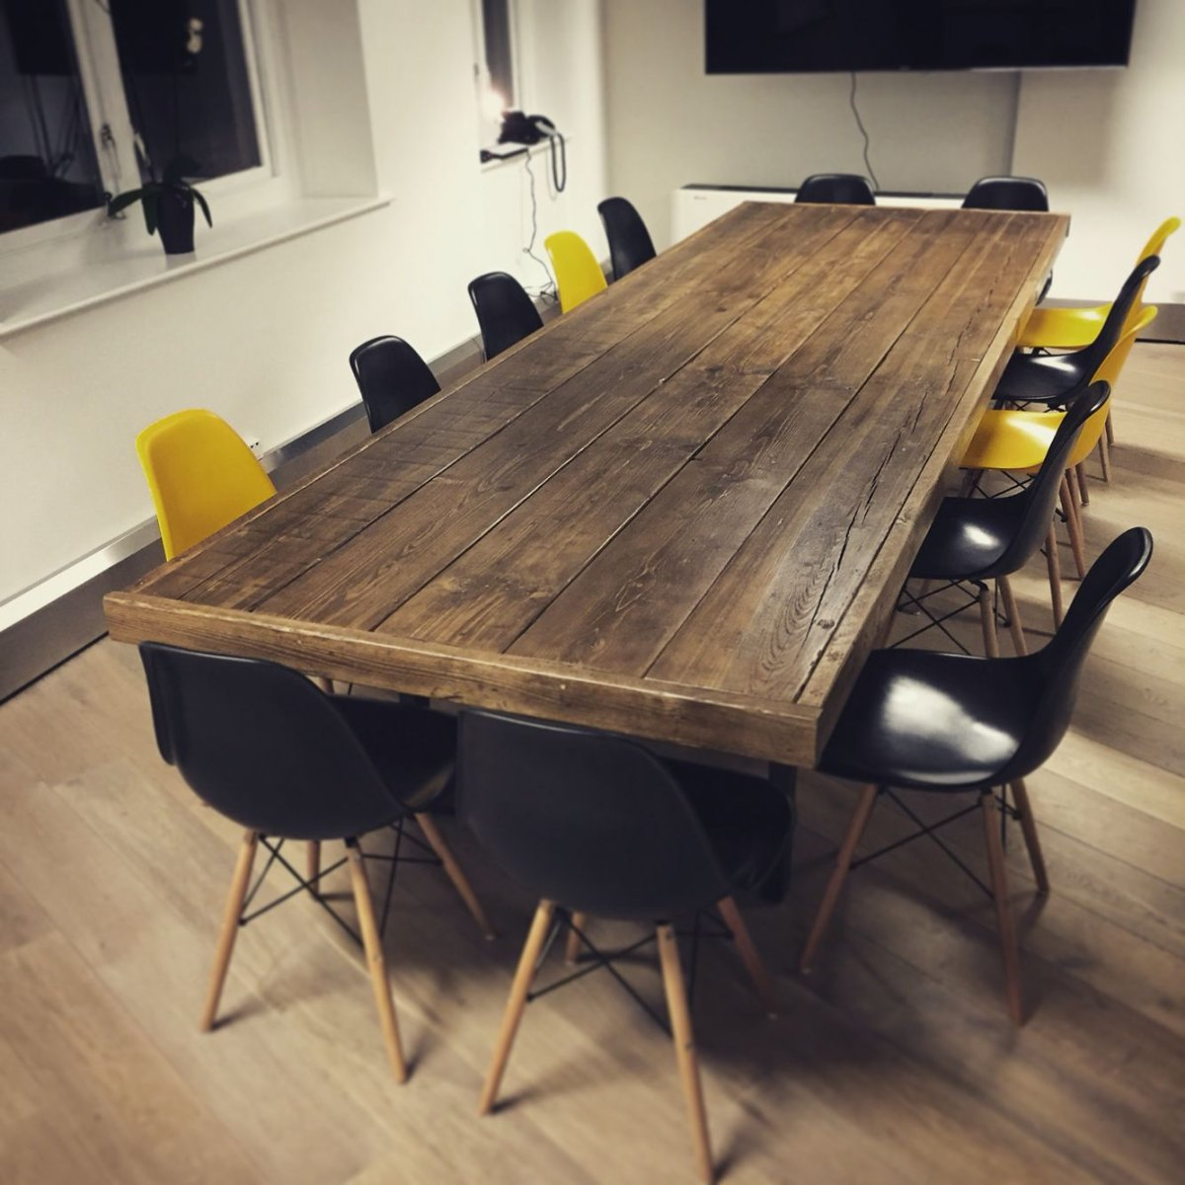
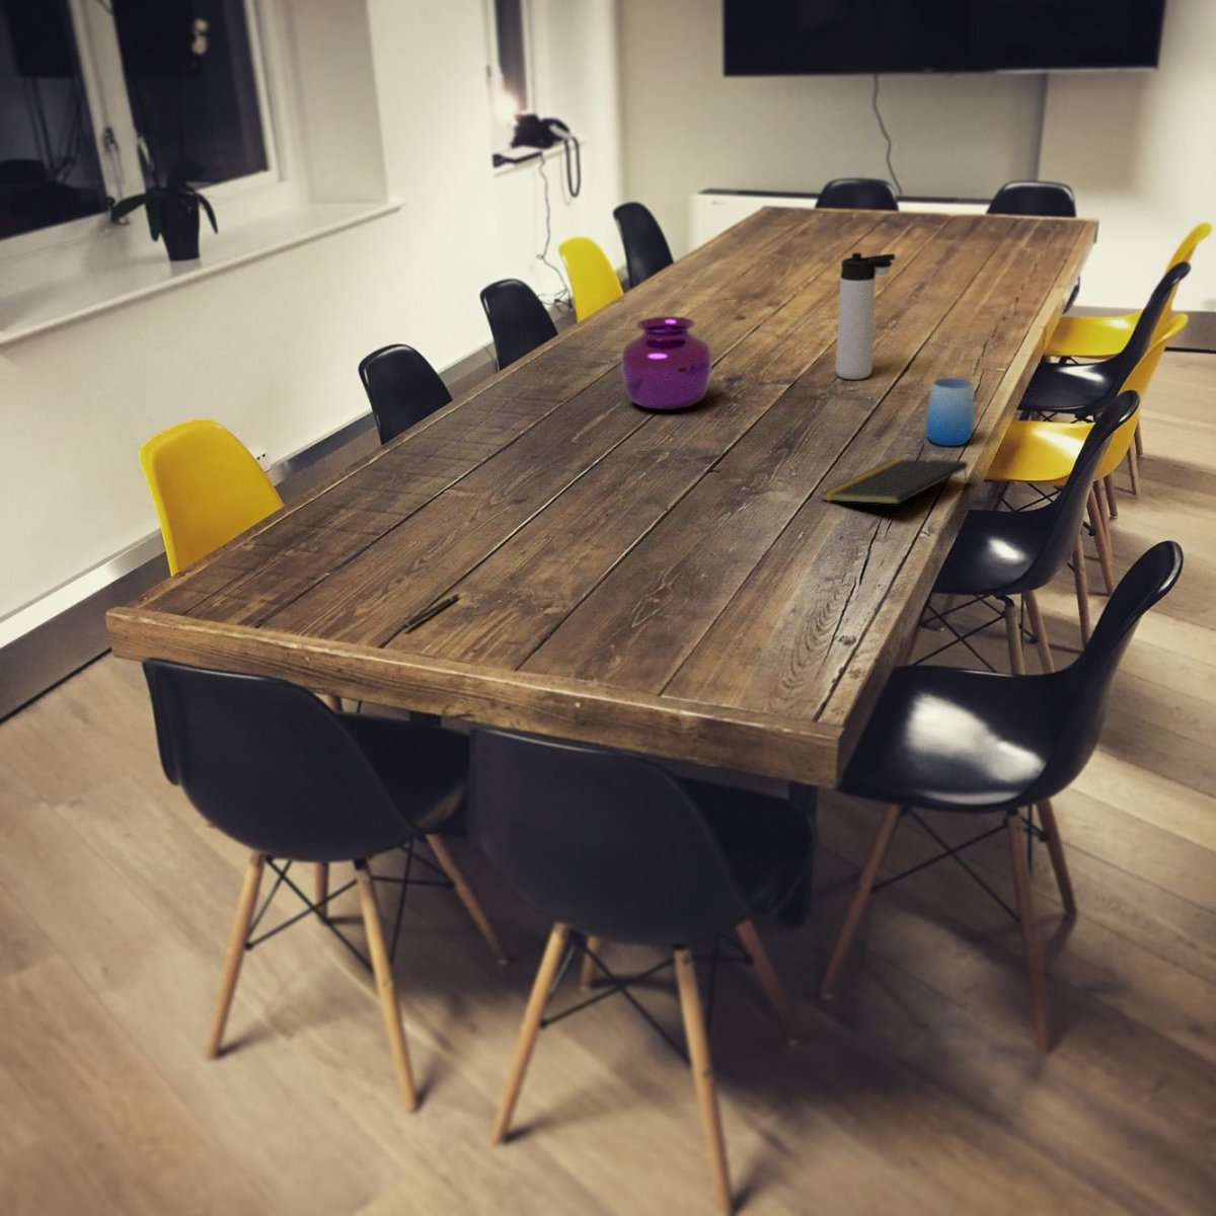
+ pen (433, 610)
+ vase (666, 364)
+ cup (950, 411)
+ thermos bottle (864, 315)
+ notepad (895, 480)
